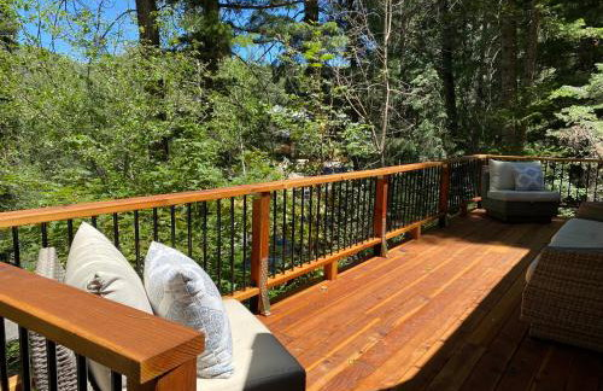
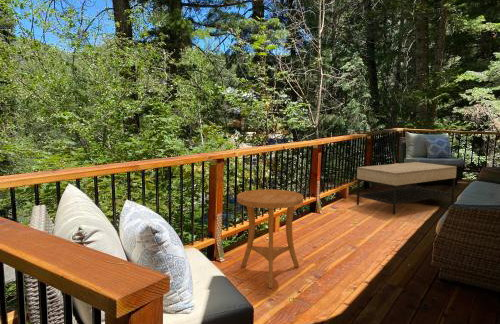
+ coffee table (405, 184)
+ side table (269, 234)
